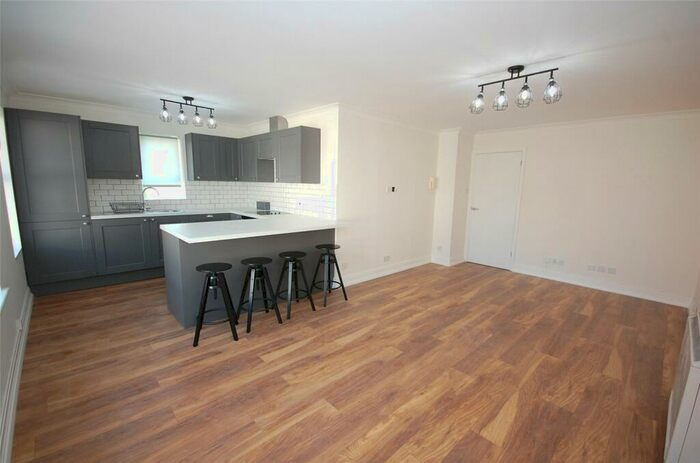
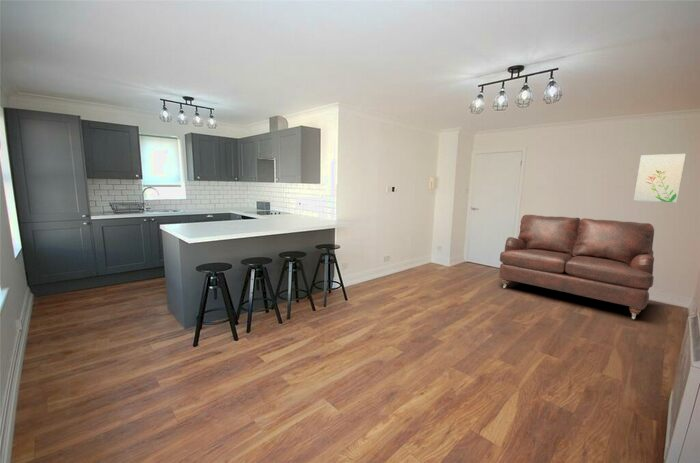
+ wall art (658, 178)
+ sofa (573, 256)
